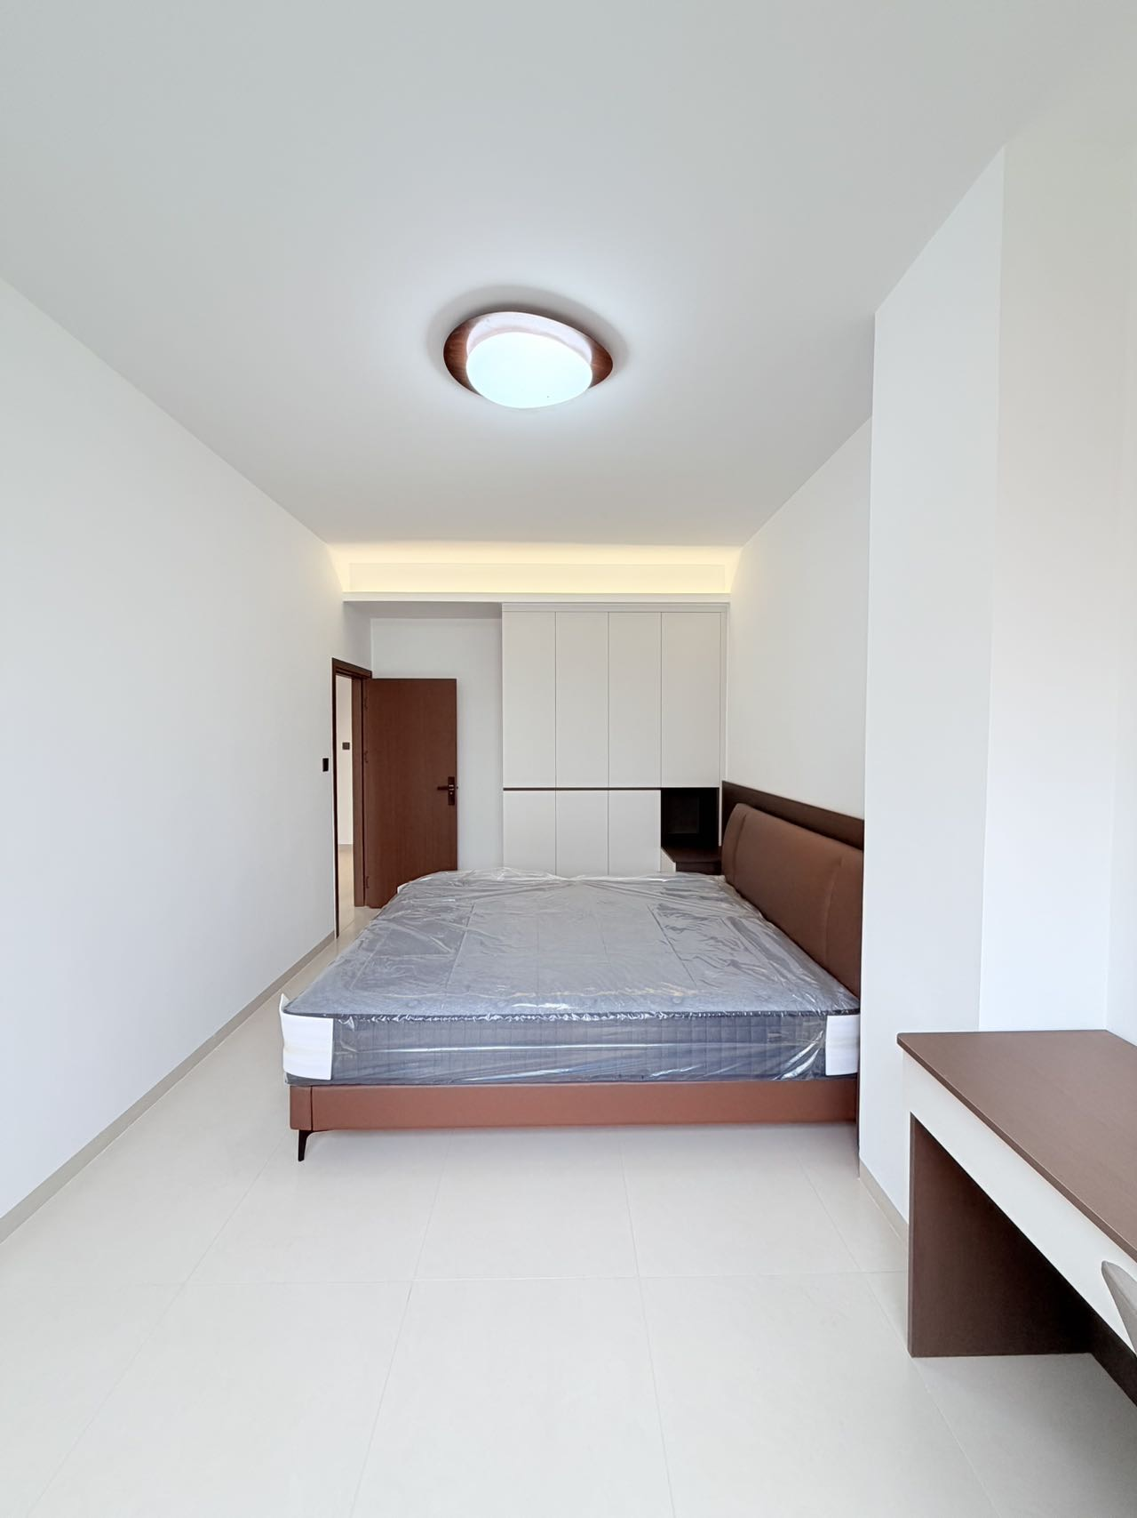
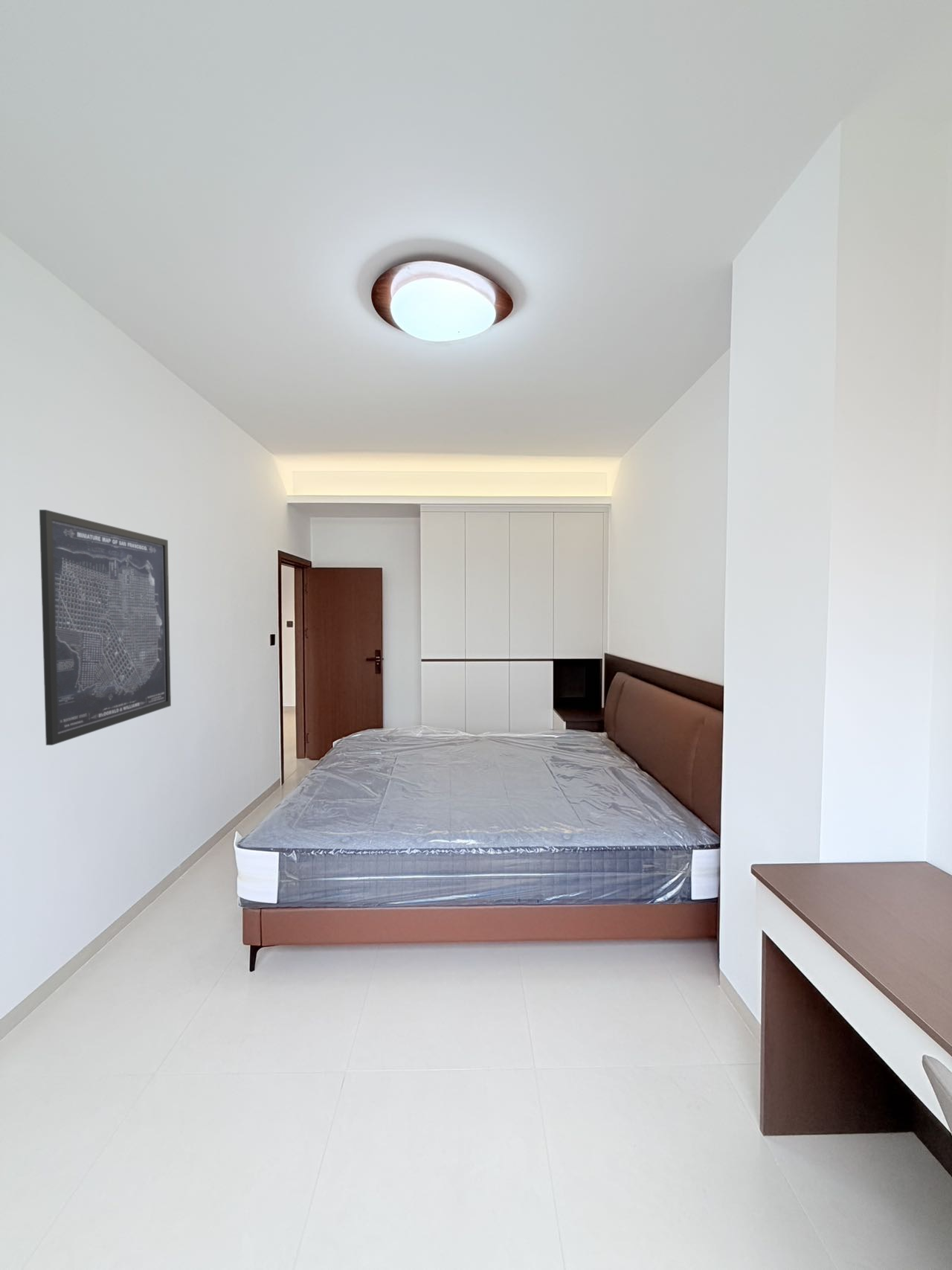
+ wall art (117, 625)
